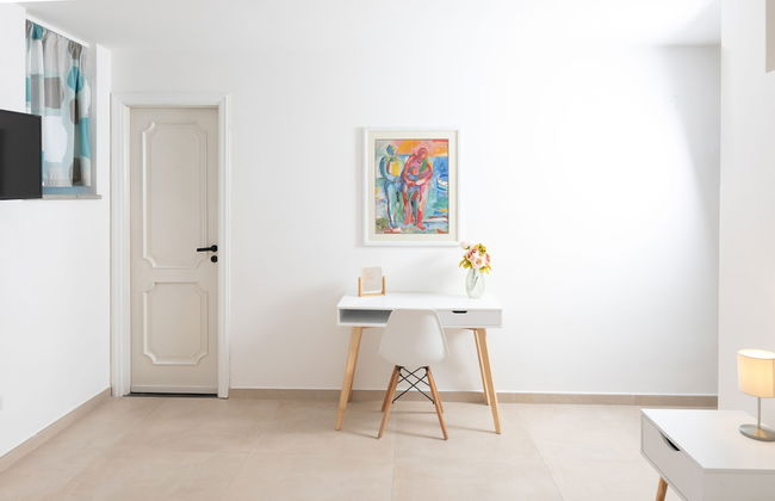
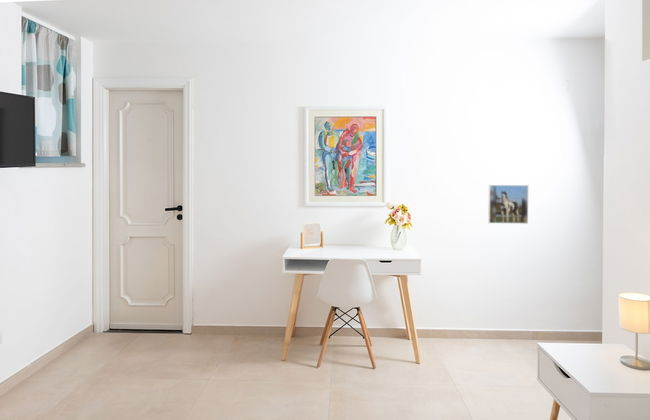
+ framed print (508, 204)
